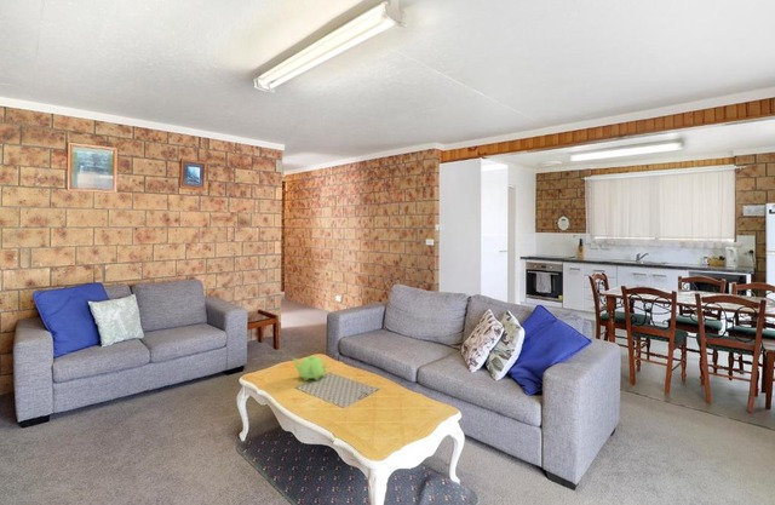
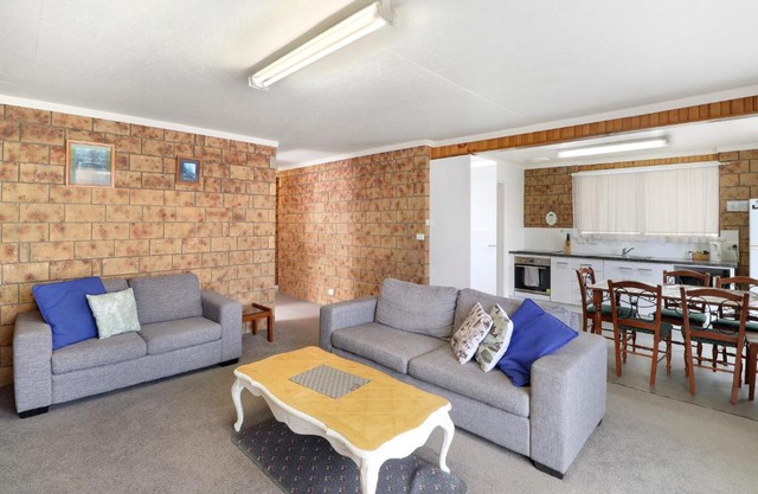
- teapot (309, 367)
